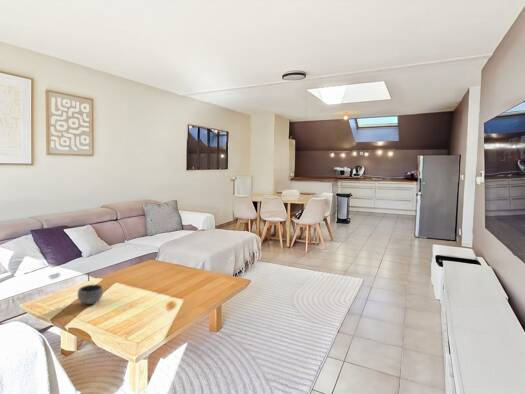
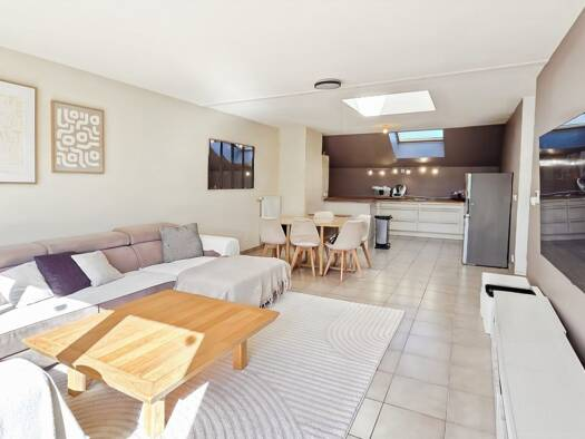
- bowl (90, 295)
